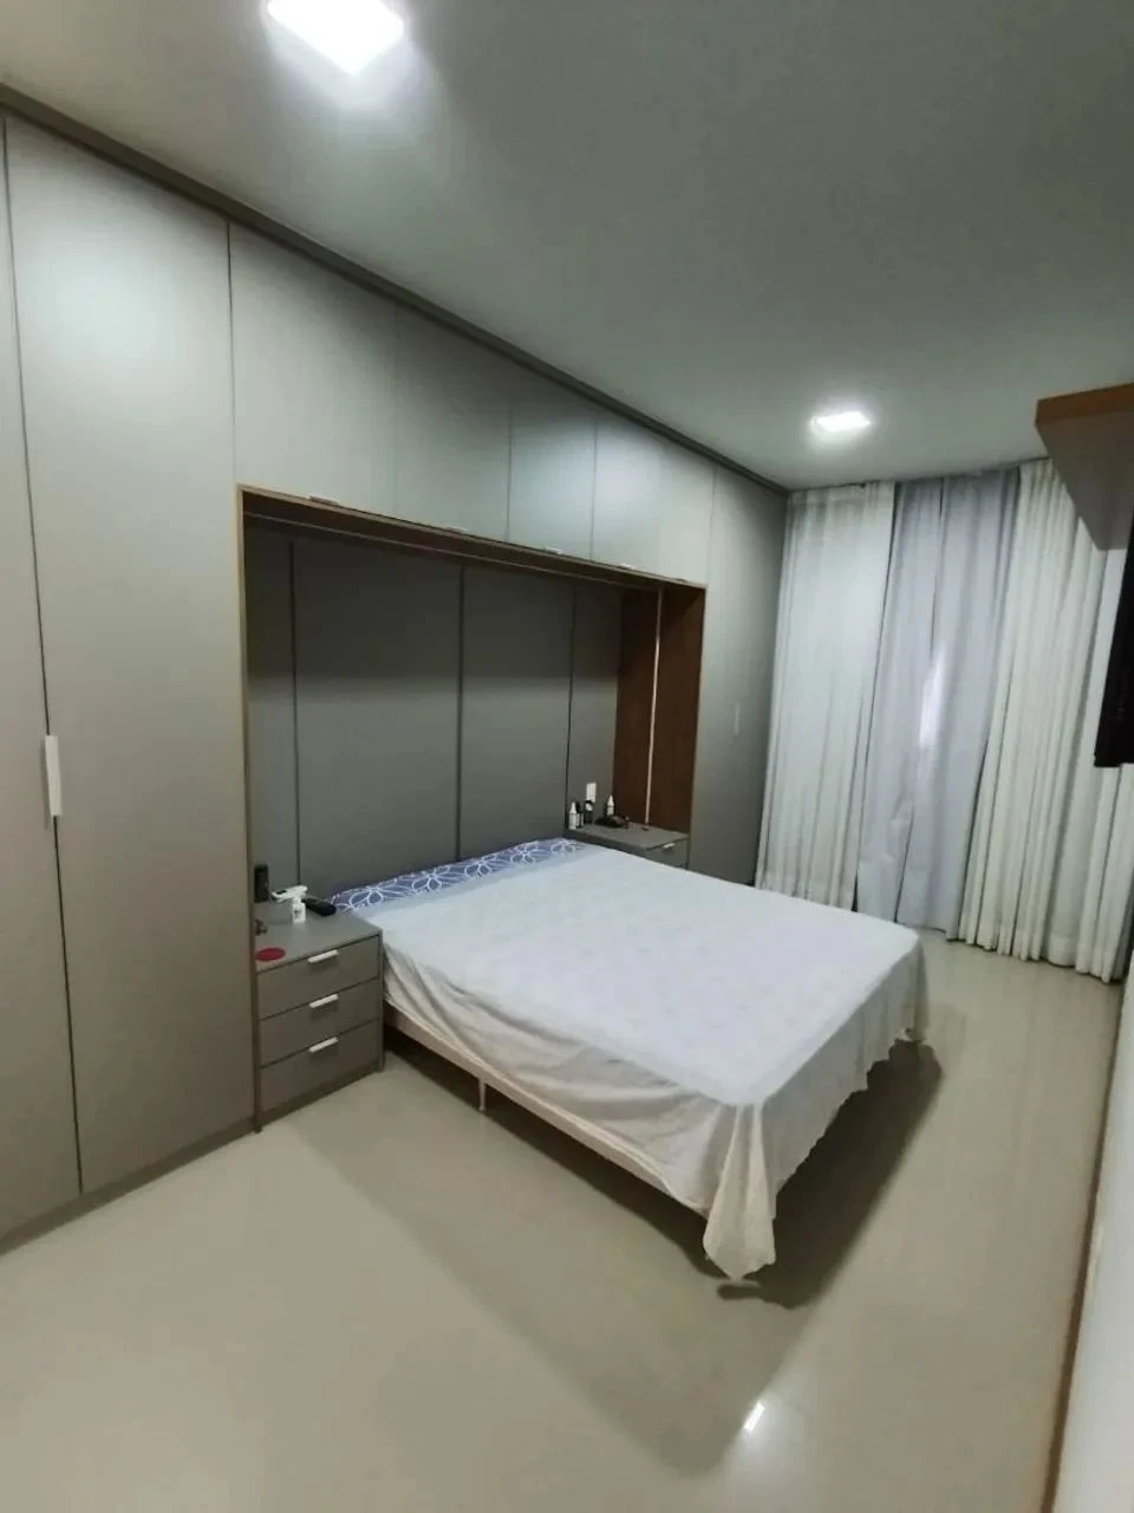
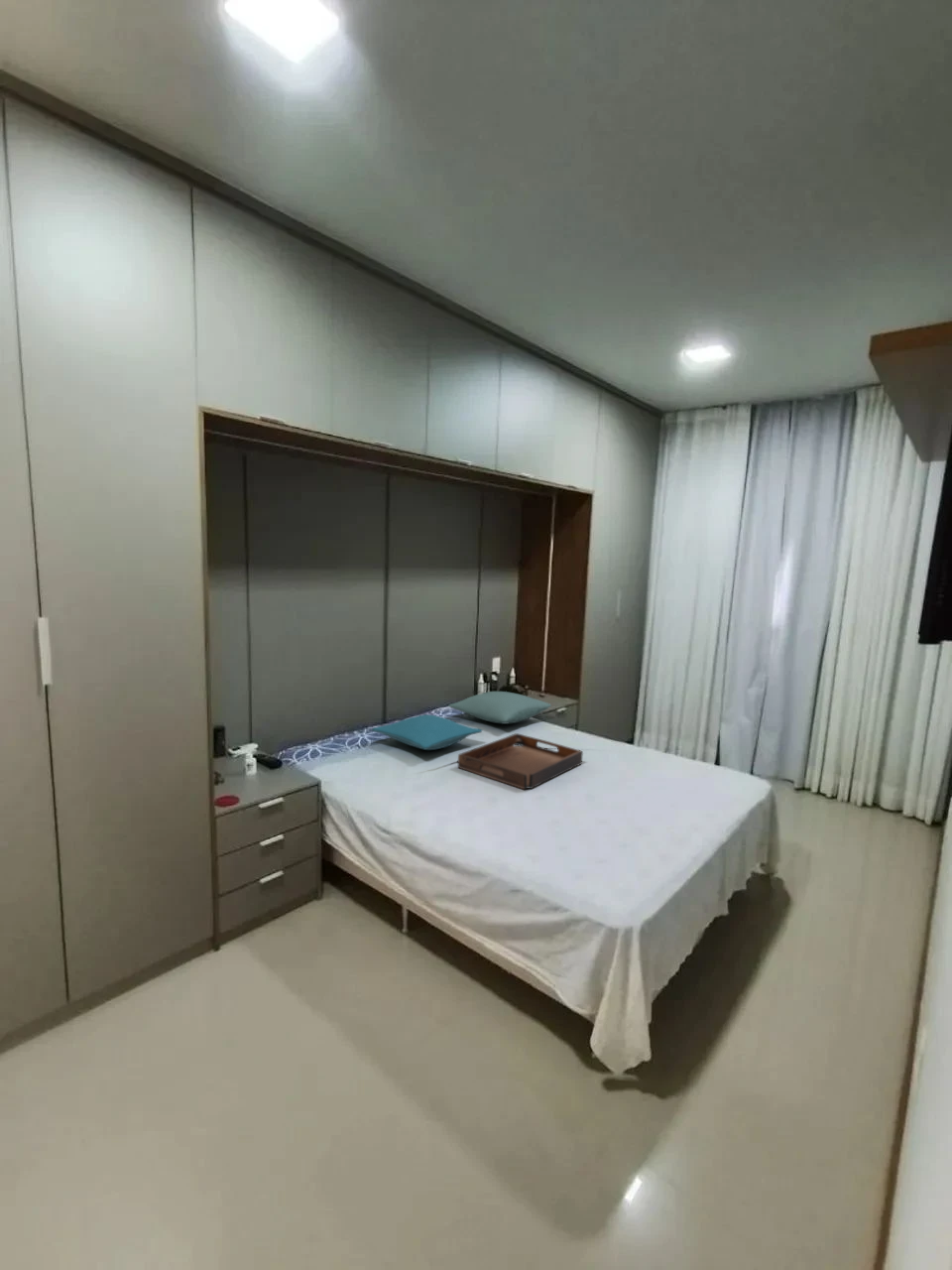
+ serving tray (521, 758)
+ pillow (426, 731)
+ pillow (500, 706)
